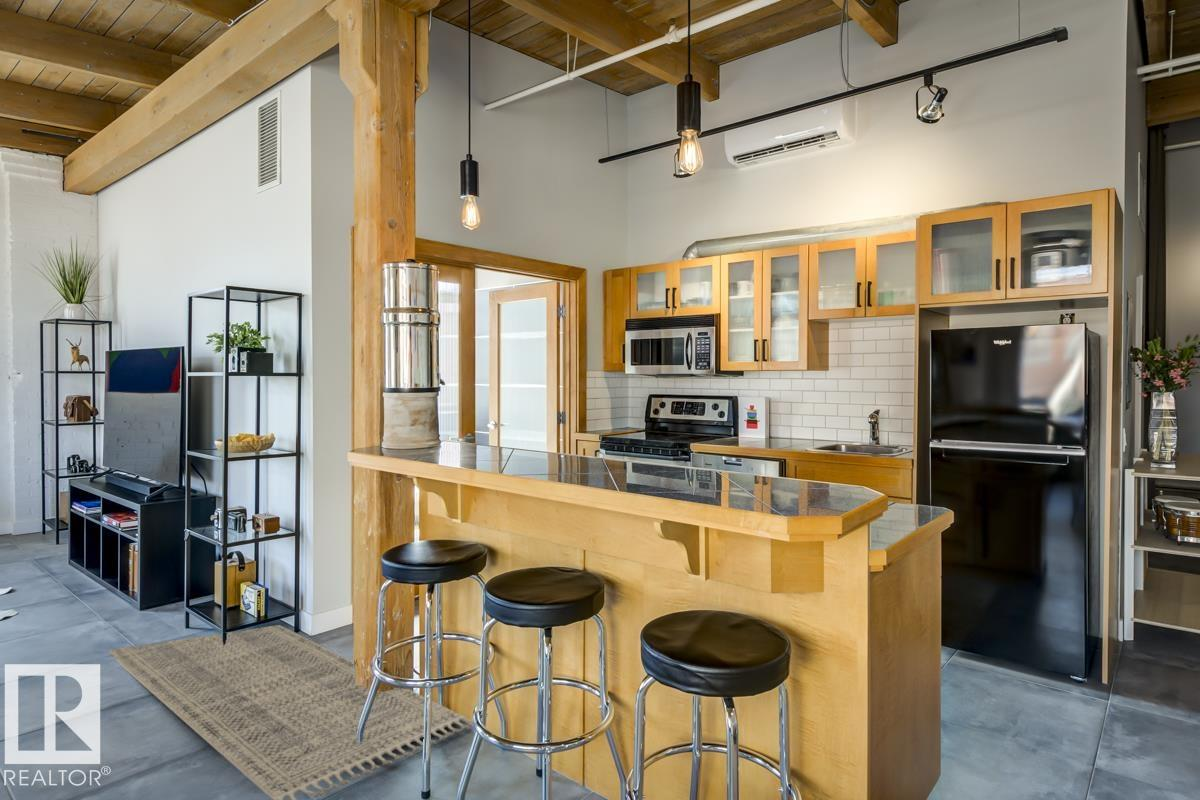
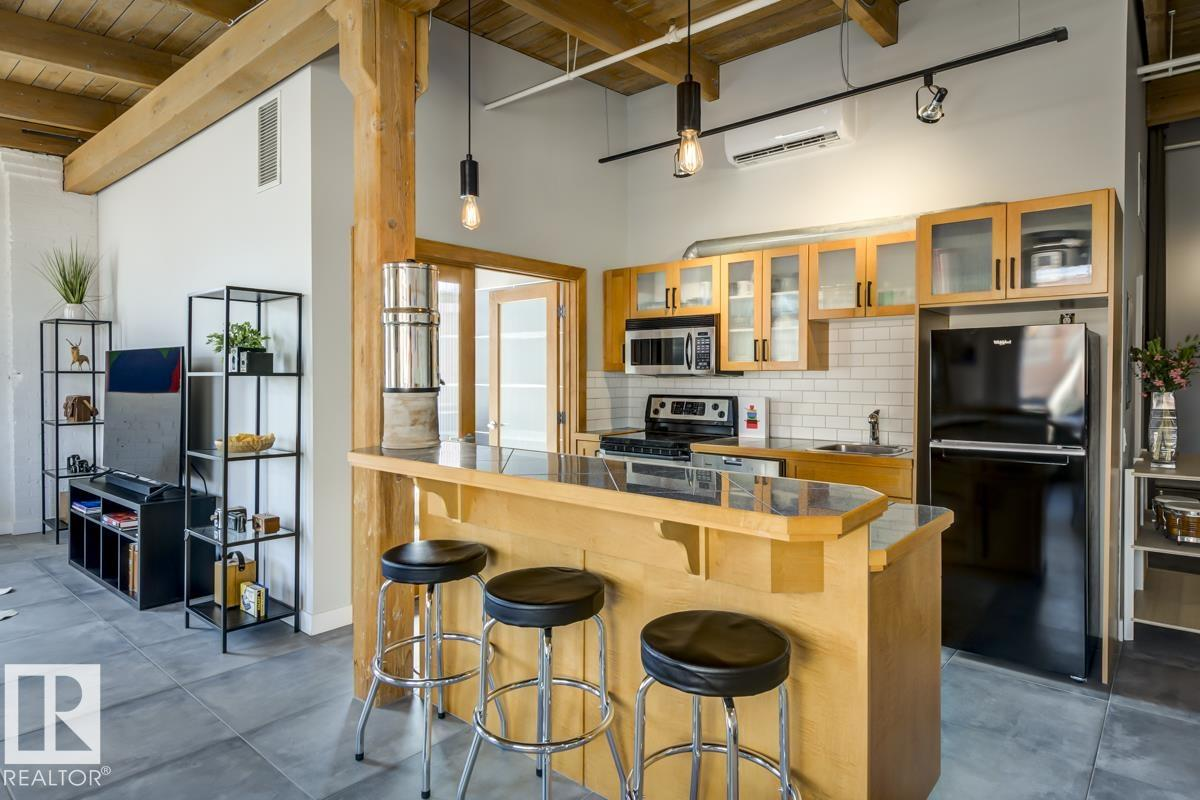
- rug (248, 670)
